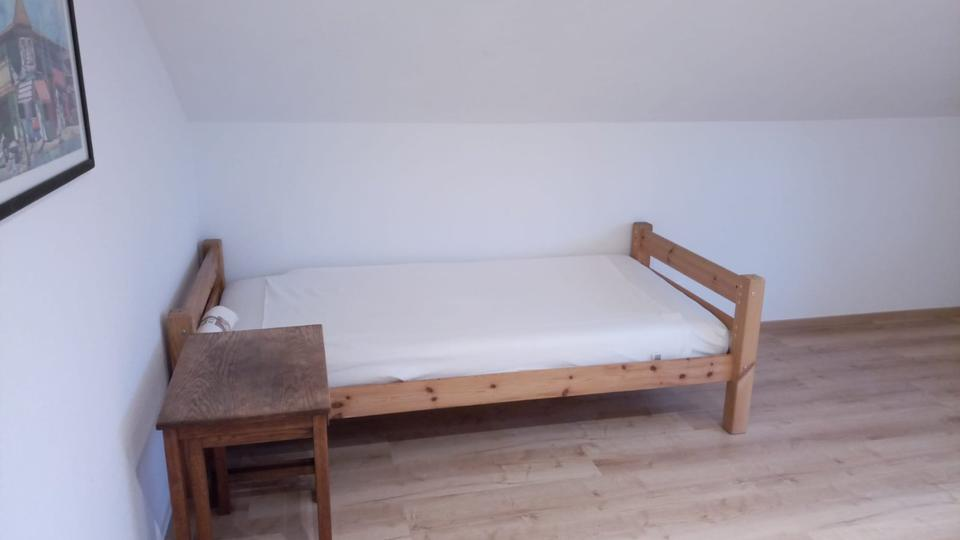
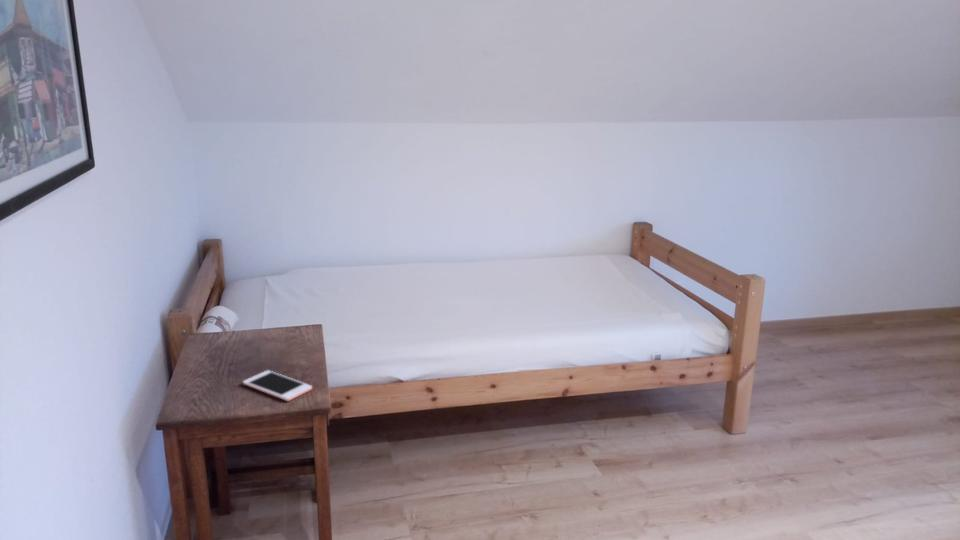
+ cell phone (277, 385)
